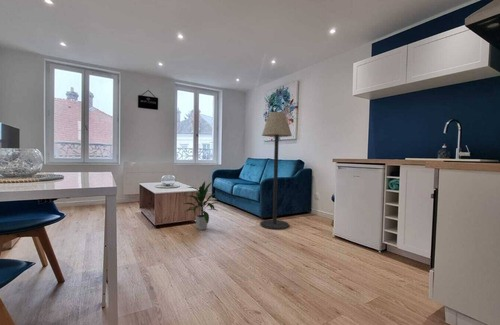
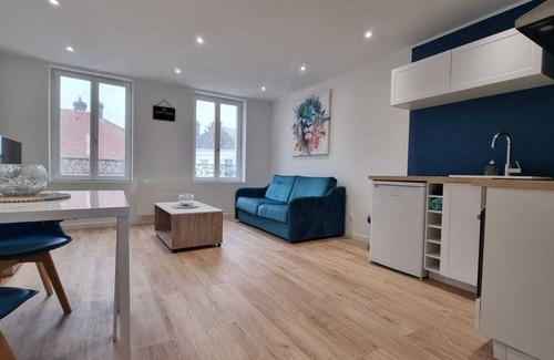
- floor lamp (275, 169)
- indoor plant (201, 205)
